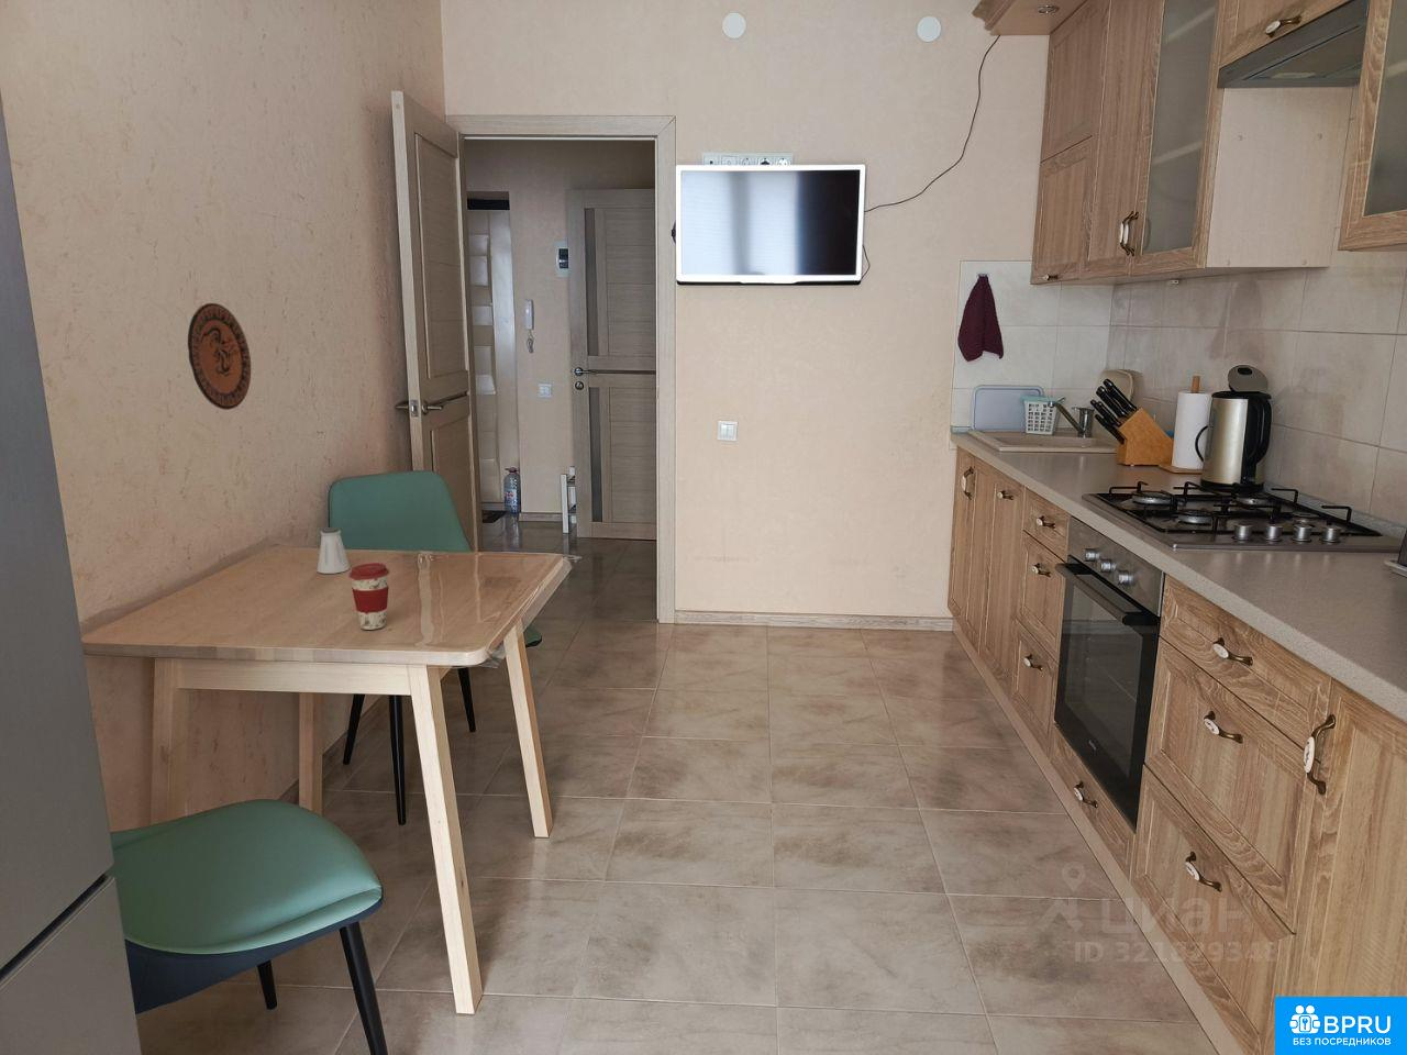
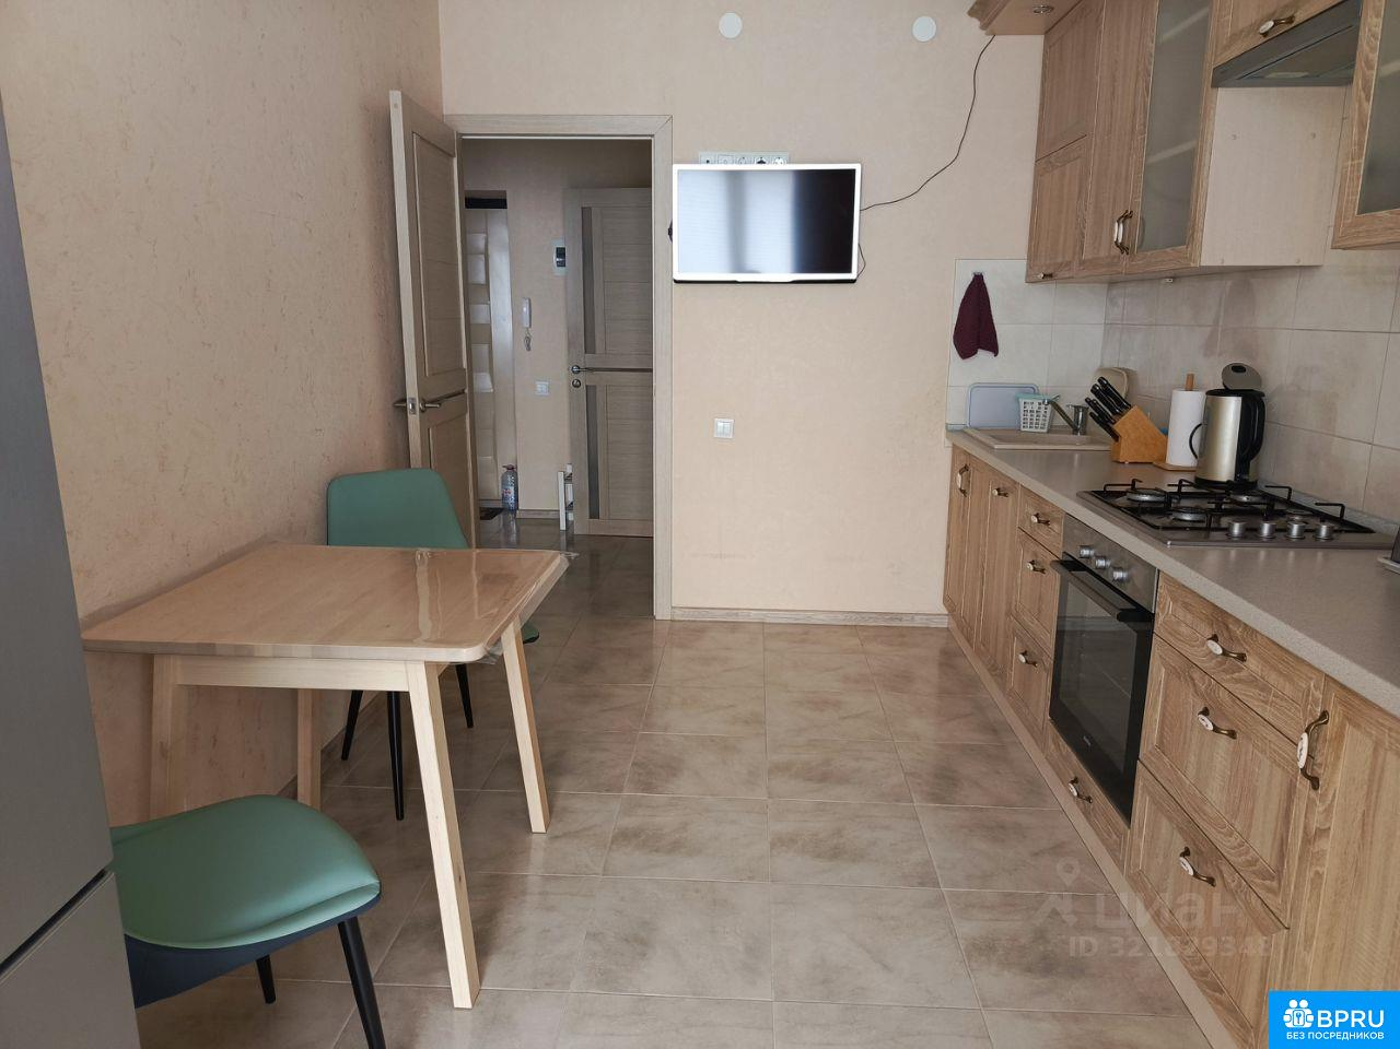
- decorative plate (218, 356)
- coffee cup (370, 595)
- saltshaker (332, 549)
